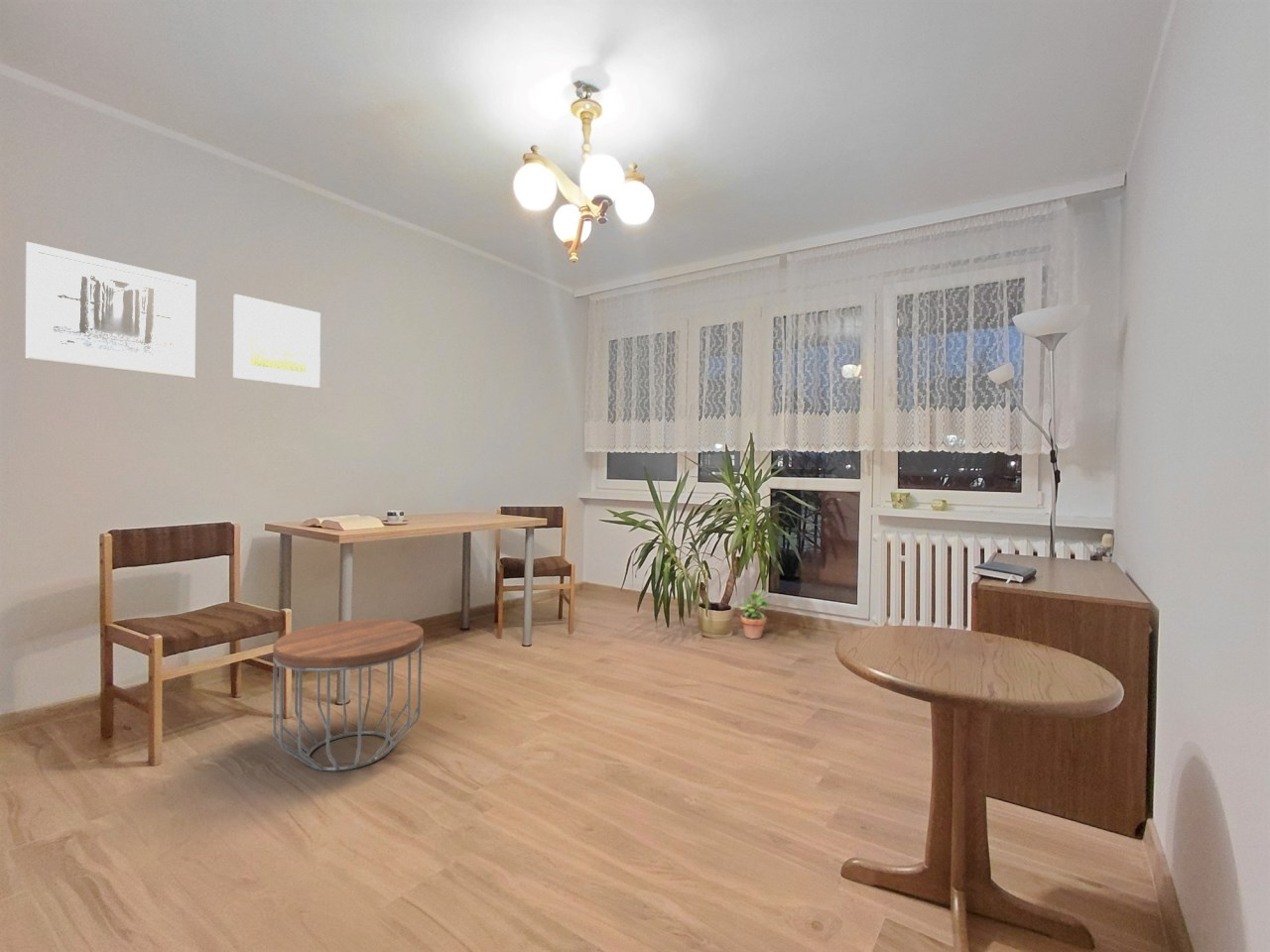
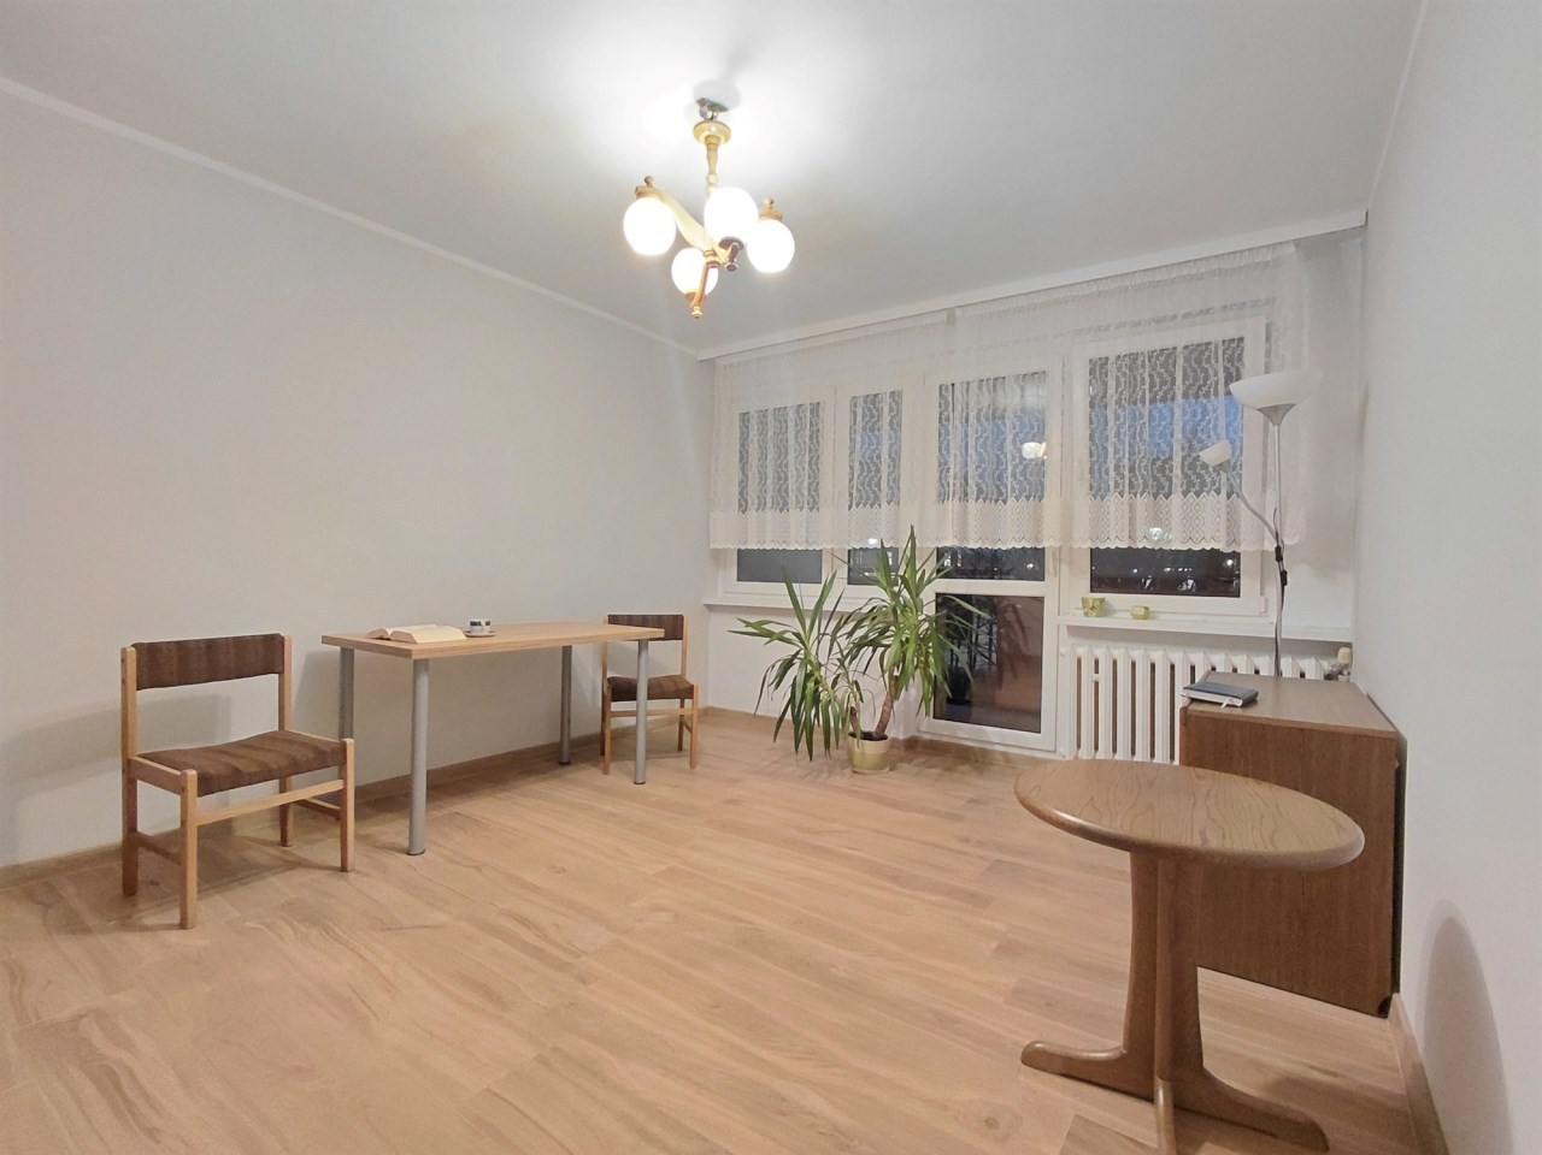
- potted plant (752, 612)
- wall art (117, 315)
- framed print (279, 343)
- side table (344, 693)
